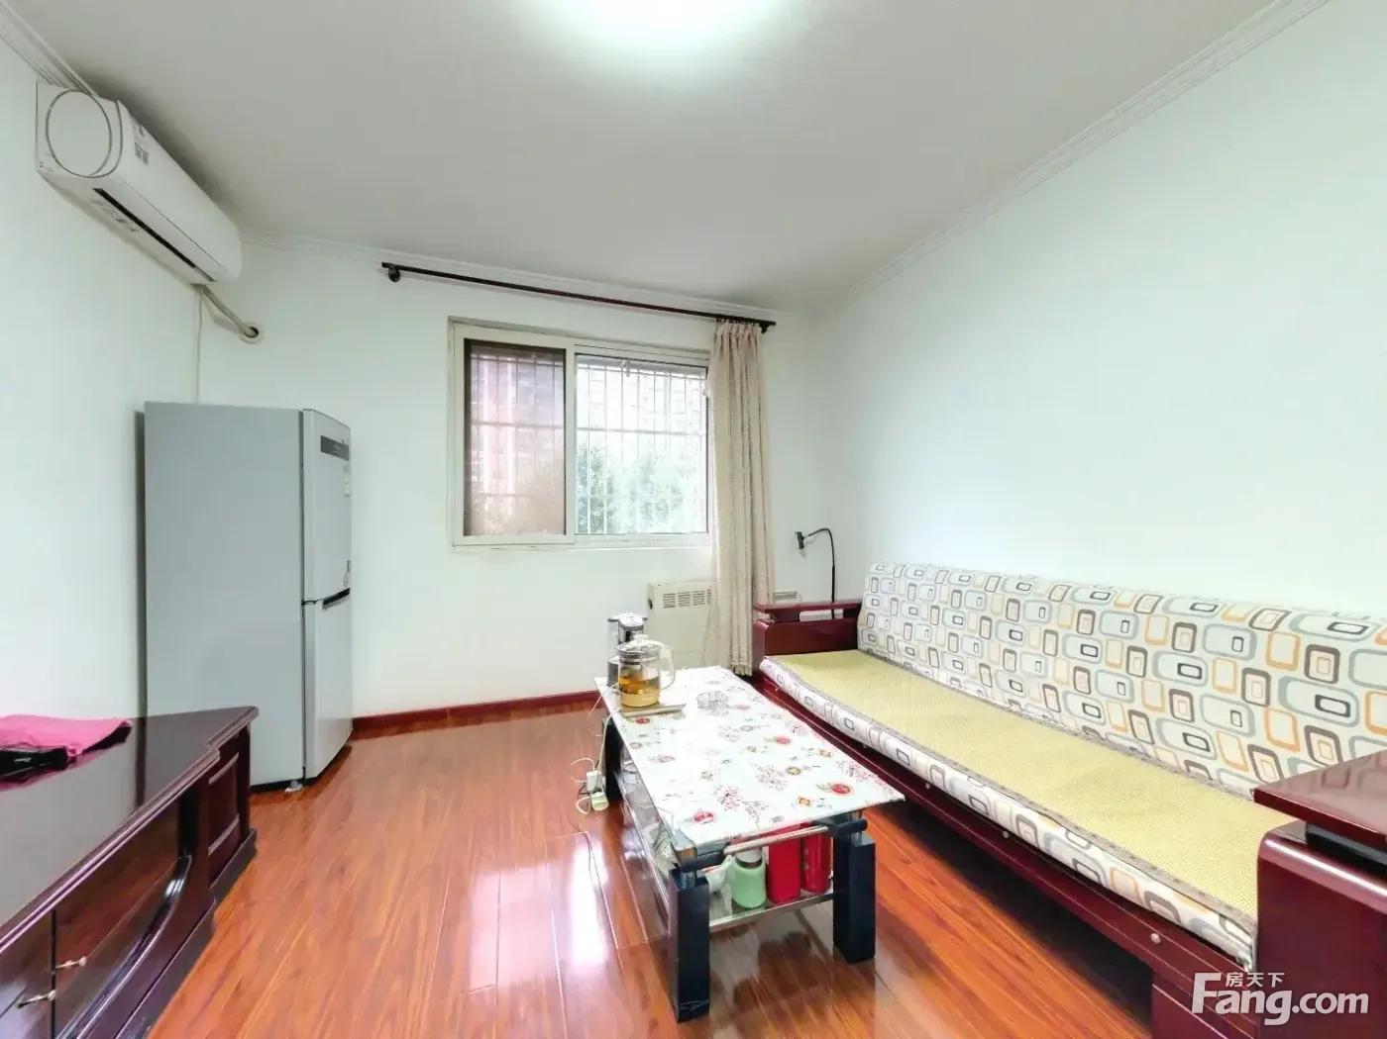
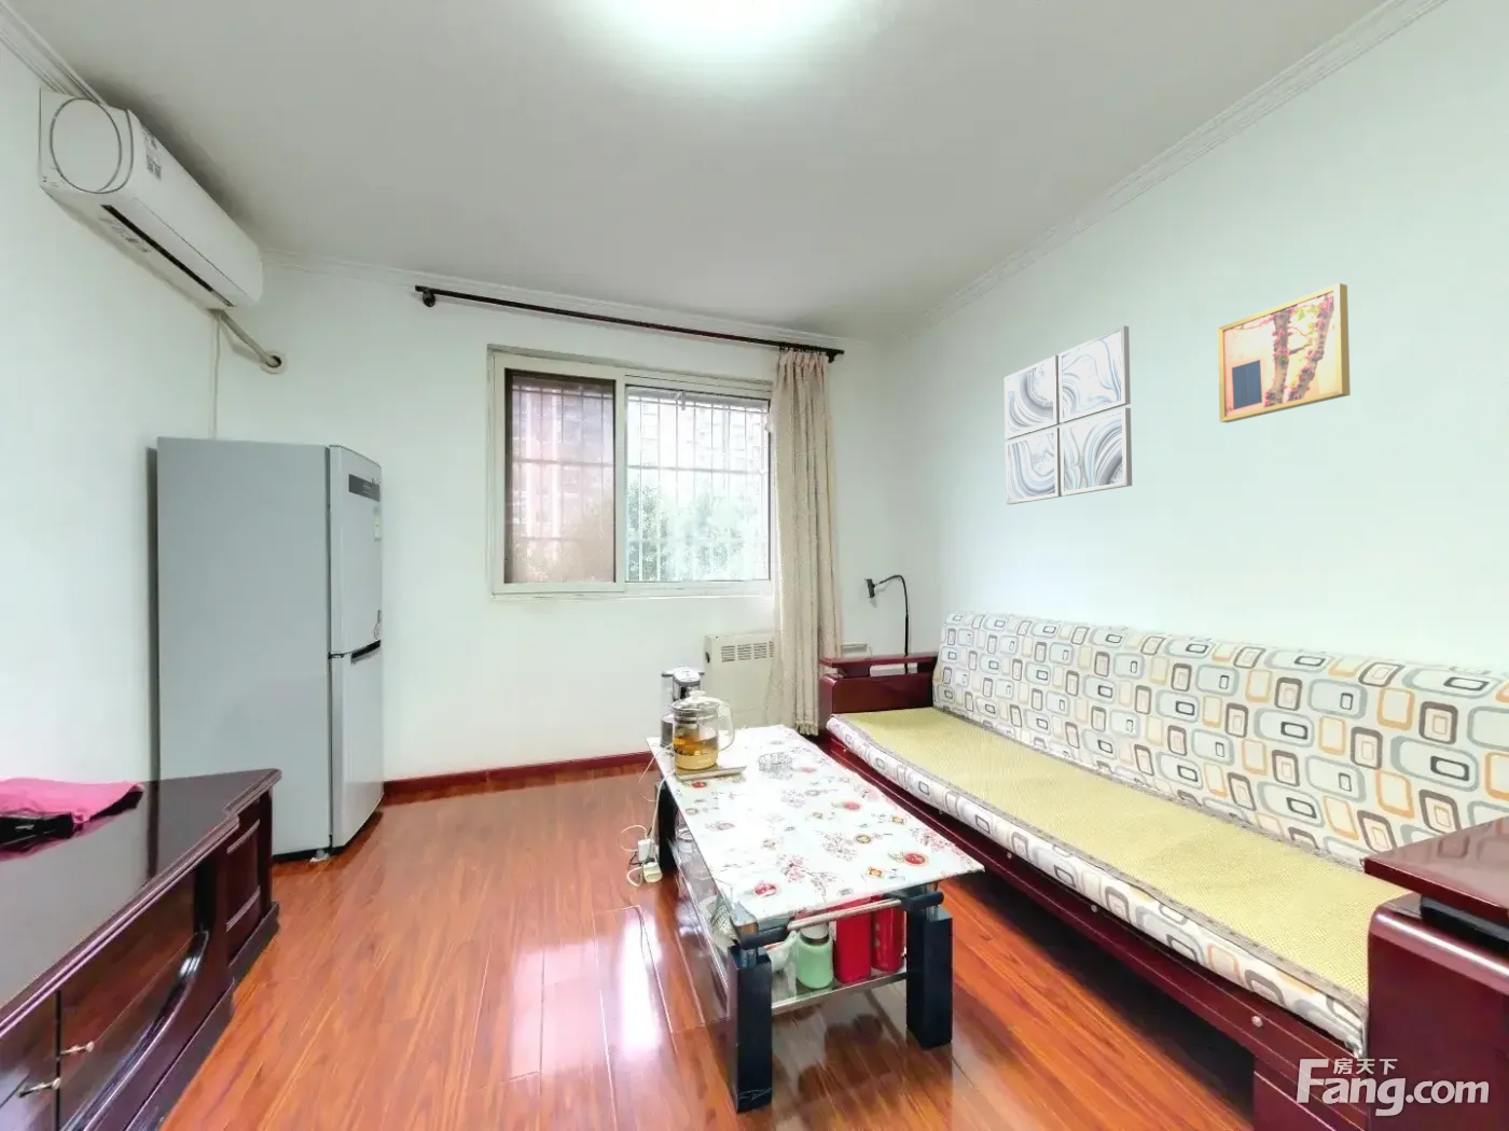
+ wall art (1061, 423)
+ wall art (1278, 359)
